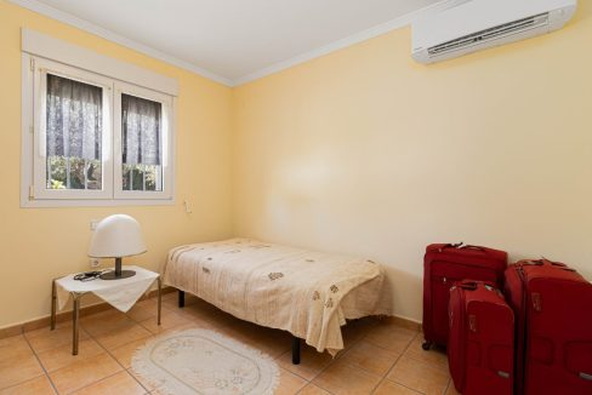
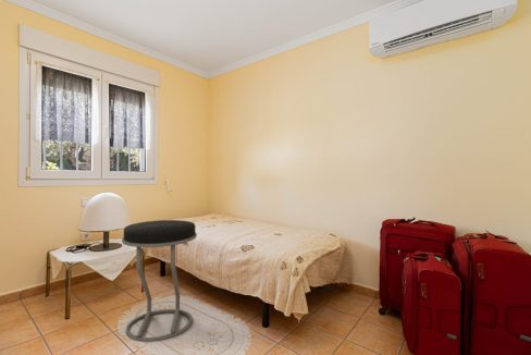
+ stool (171, 270)
